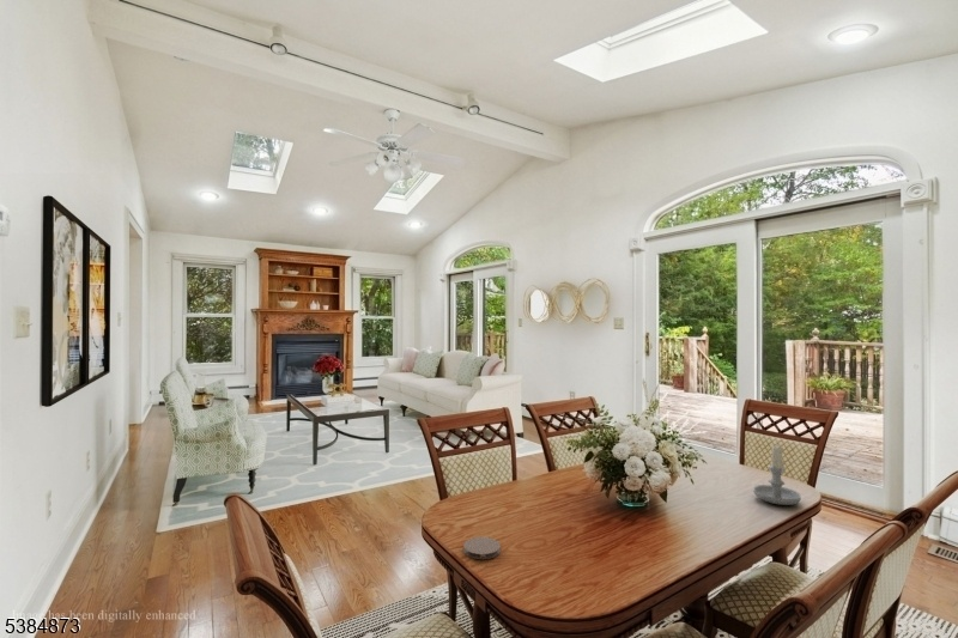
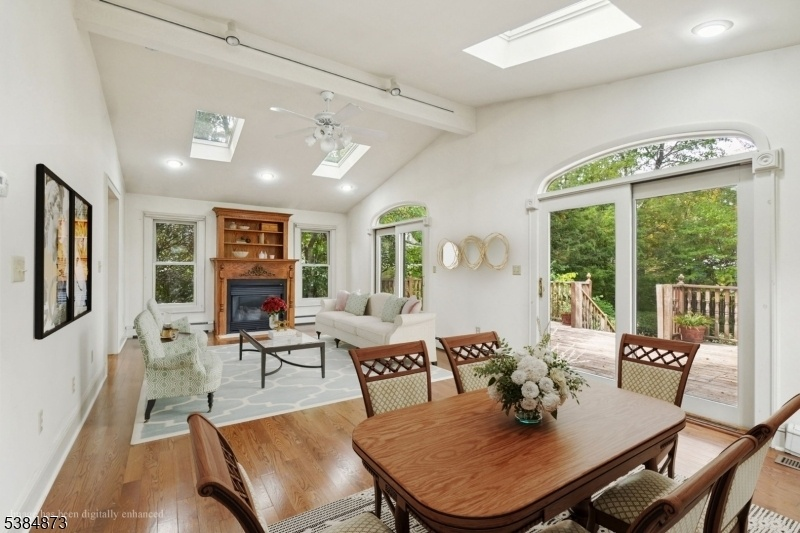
- coaster (481, 547)
- candle (776, 472)
